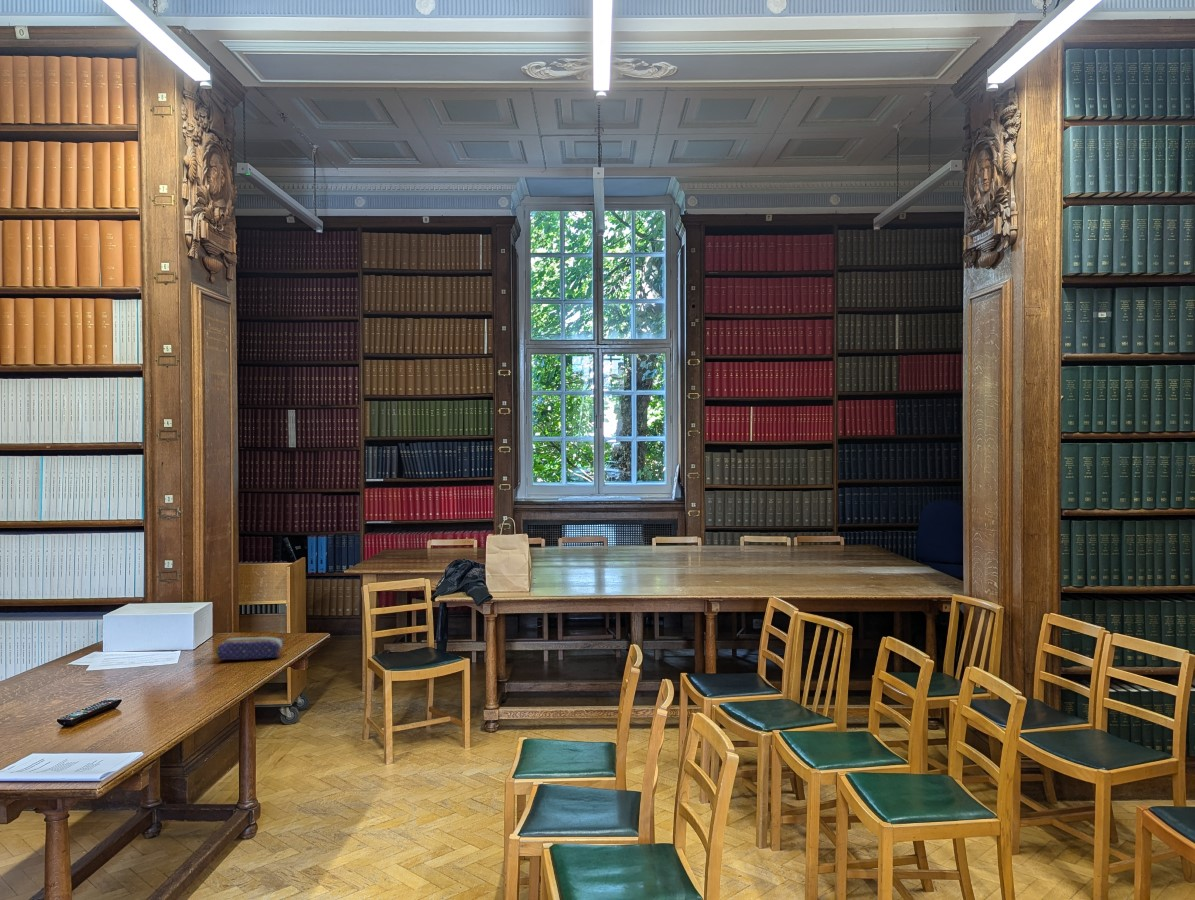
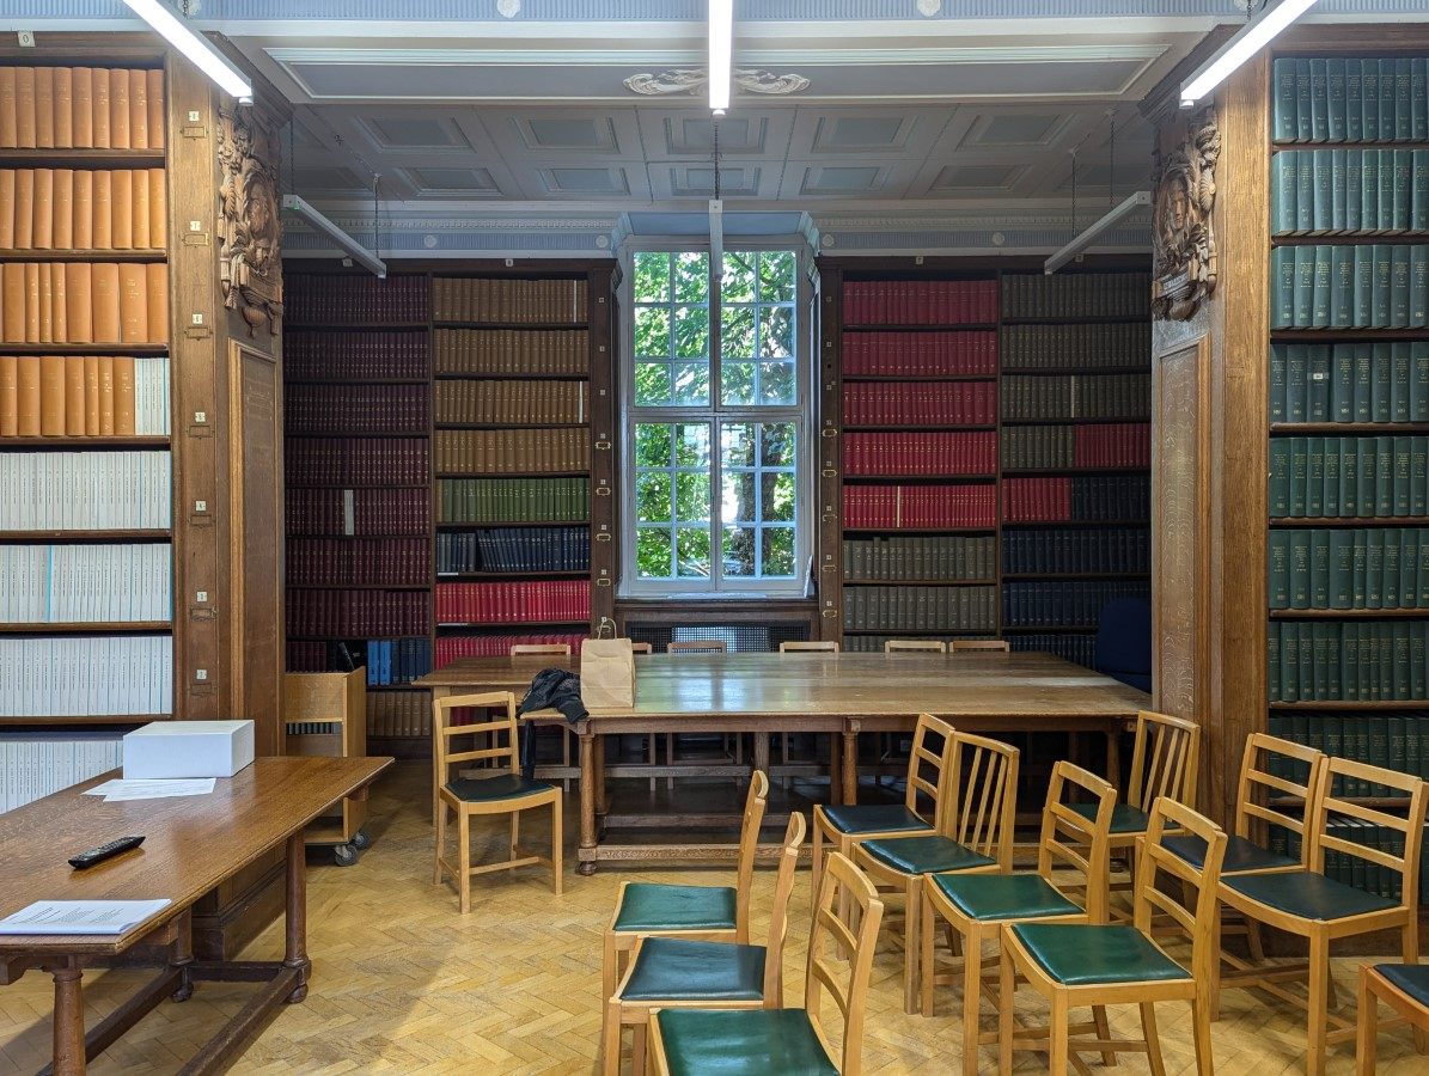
- pencil case (250, 647)
